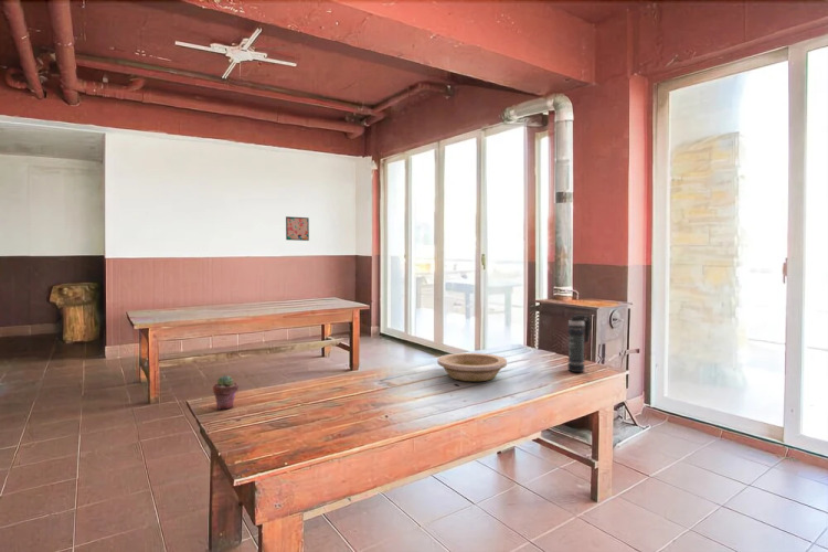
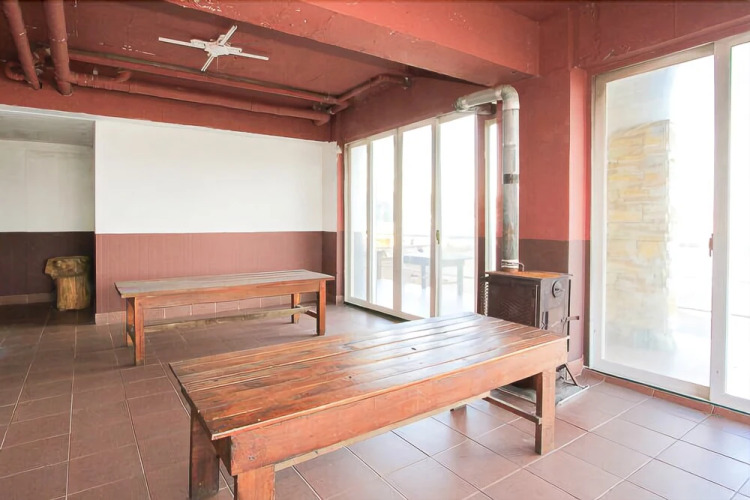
- bowl (471, 367)
- potted succulent (225, 391)
- smoke grenade (578, 342)
- wall art (297, 229)
